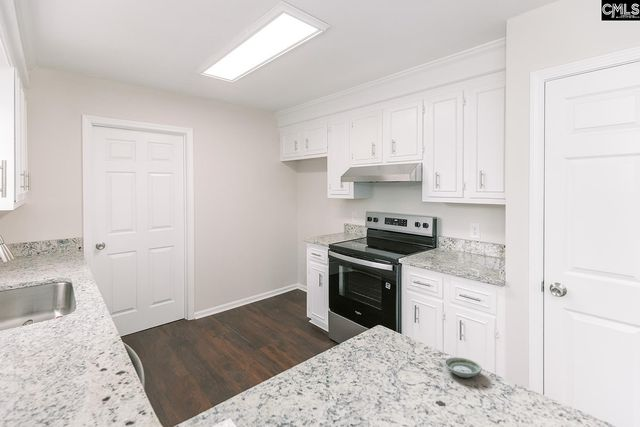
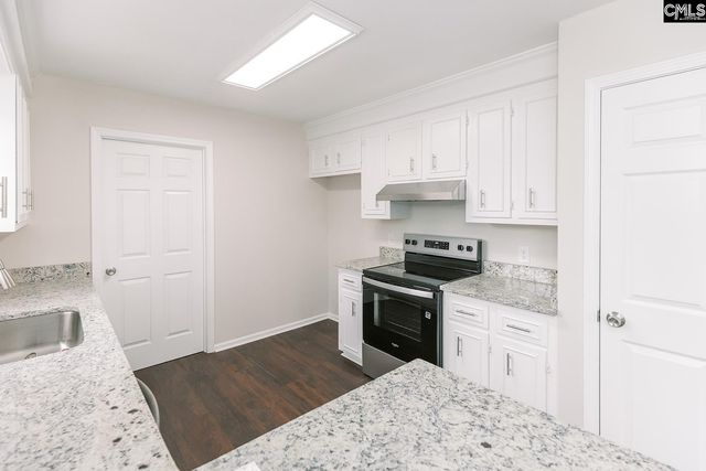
- saucer (462, 368)
